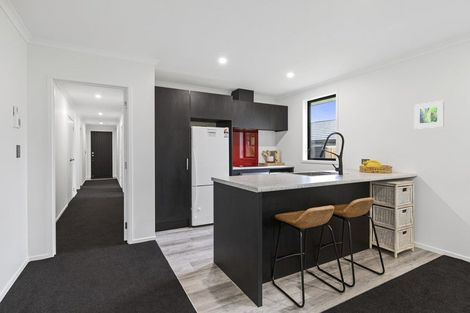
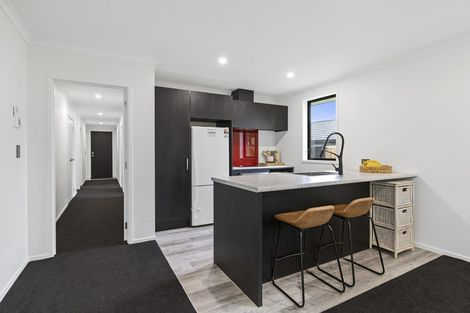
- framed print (428, 115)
